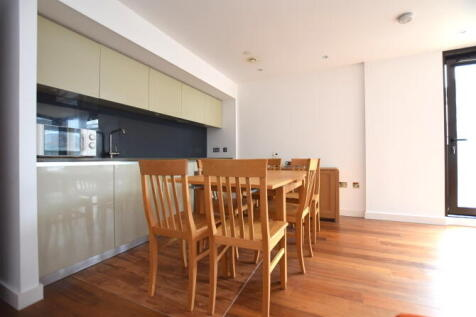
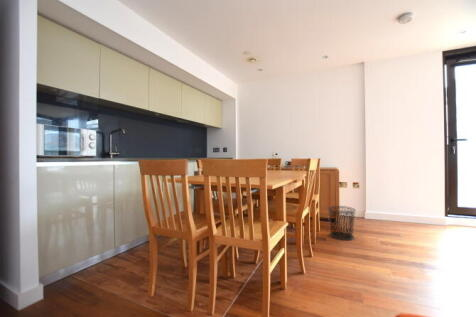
+ waste bin (341, 222)
